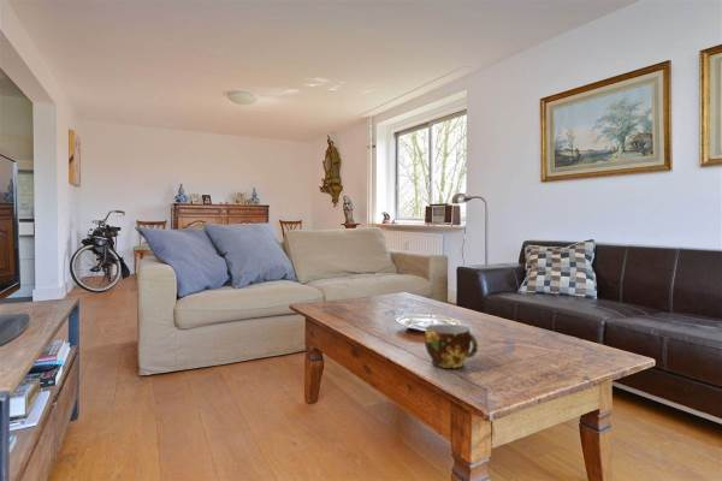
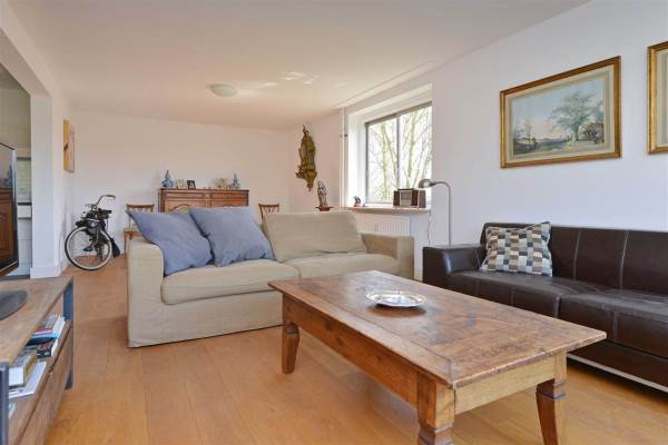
- cup (450, 345)
